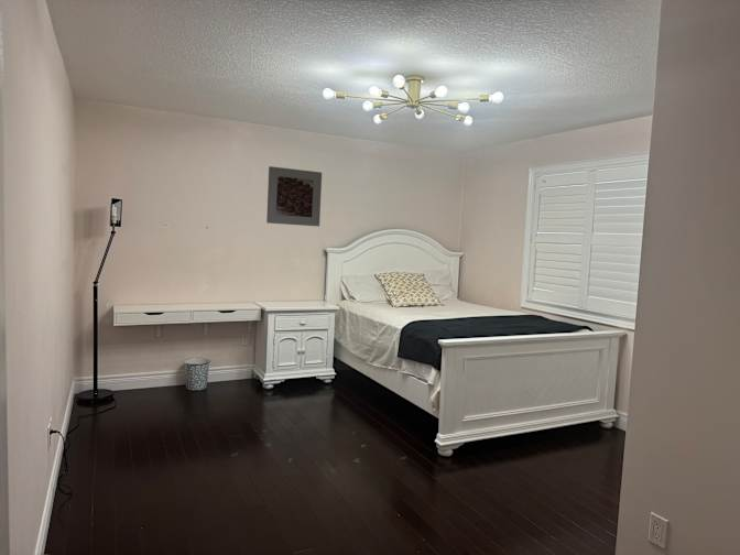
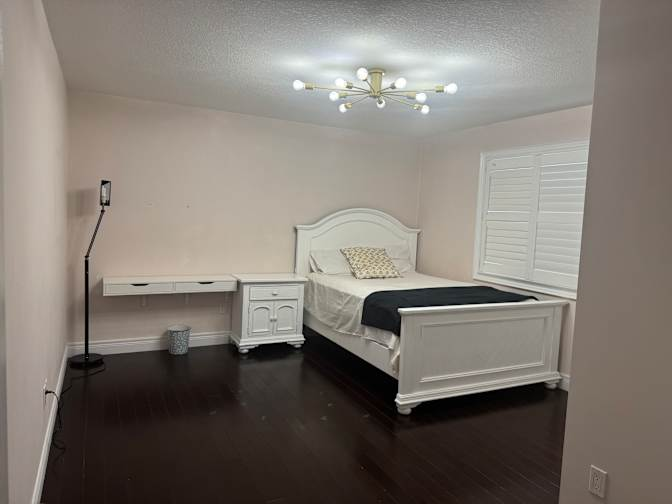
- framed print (294, 197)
